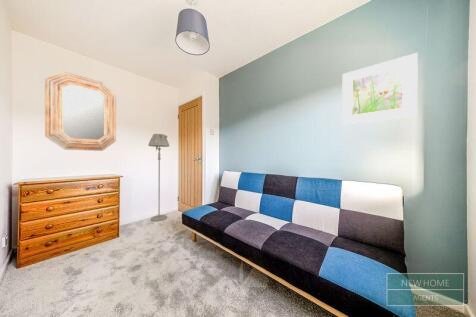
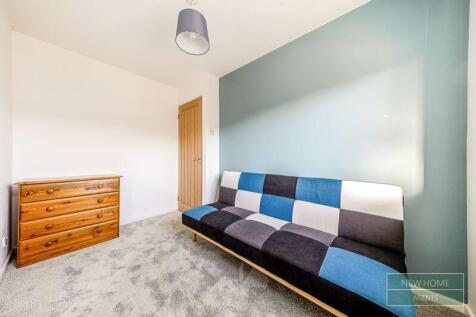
- home mirror (84, 113)
- floor lamp (159, 176)
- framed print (375, 92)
